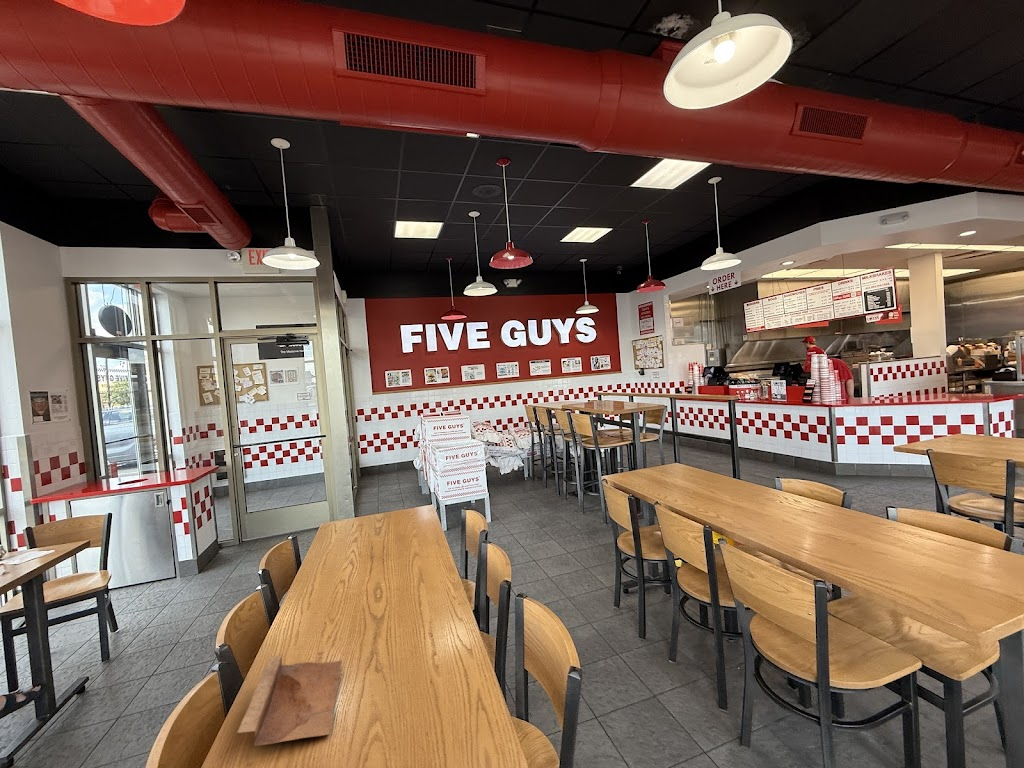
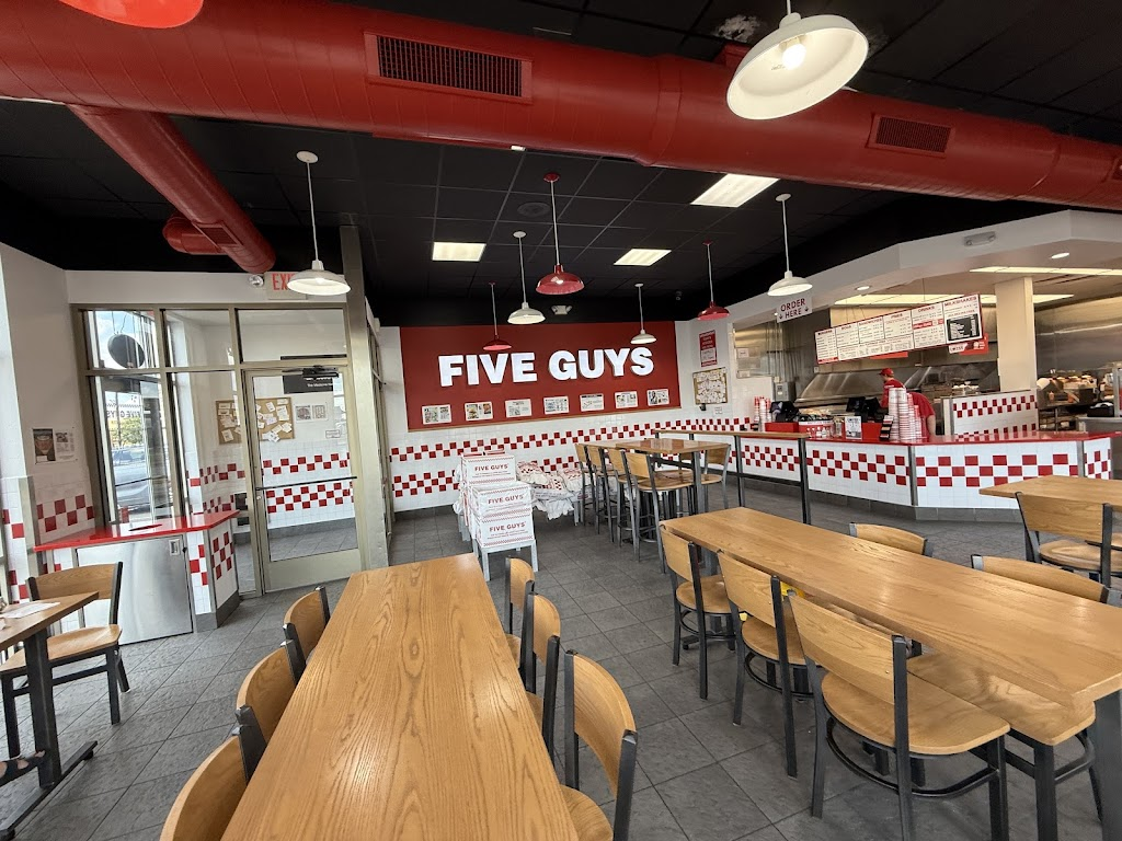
- paper bag (297, 692)
